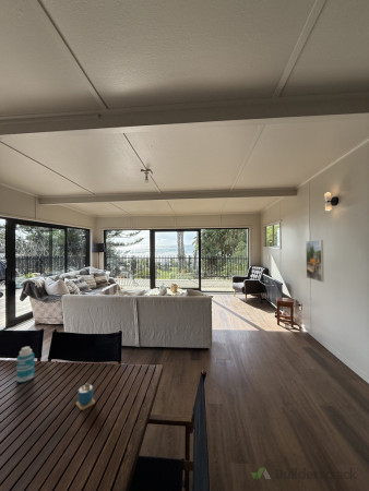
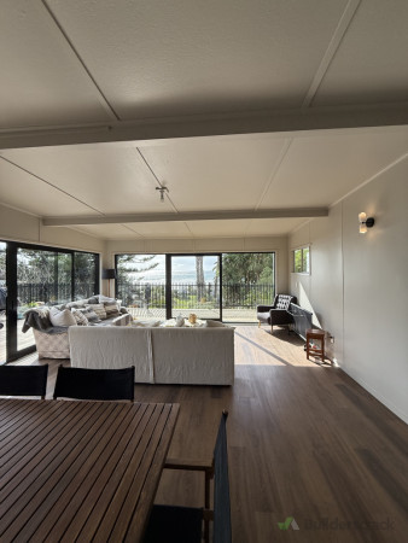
- bottle (25, 363)
- cup (85, 391)
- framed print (313, 260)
